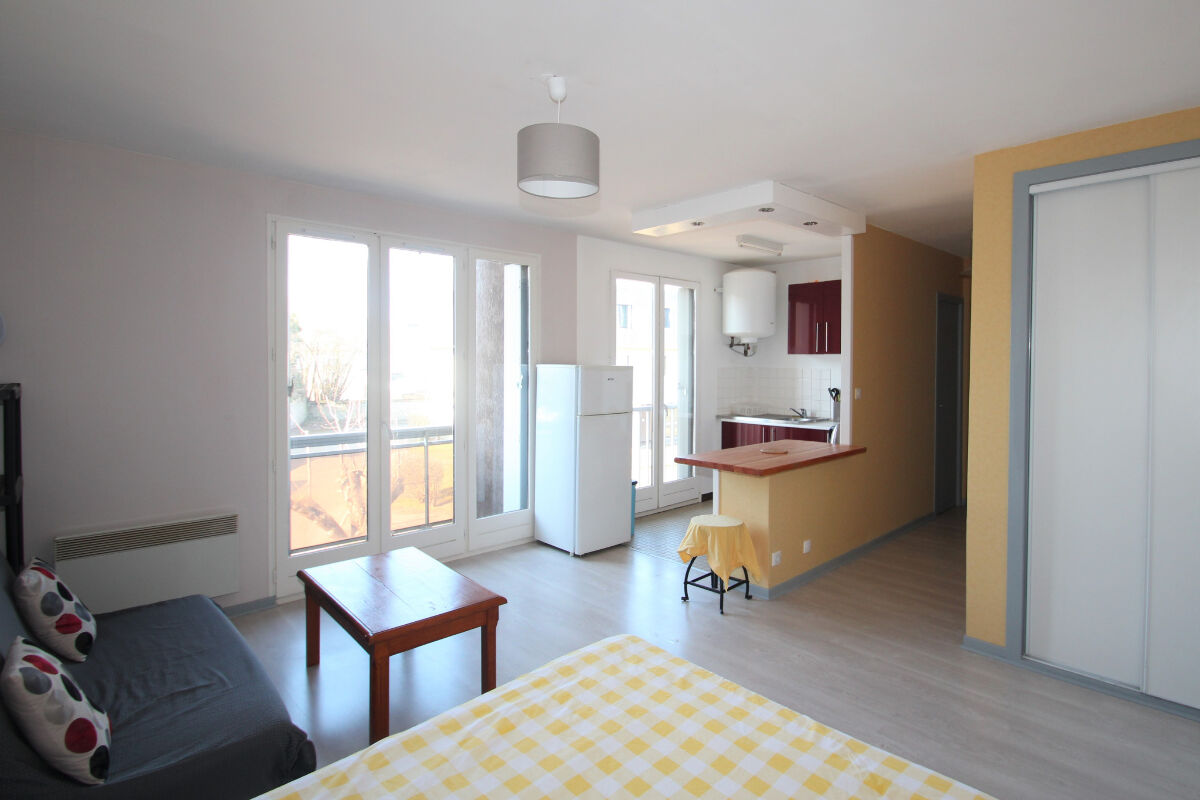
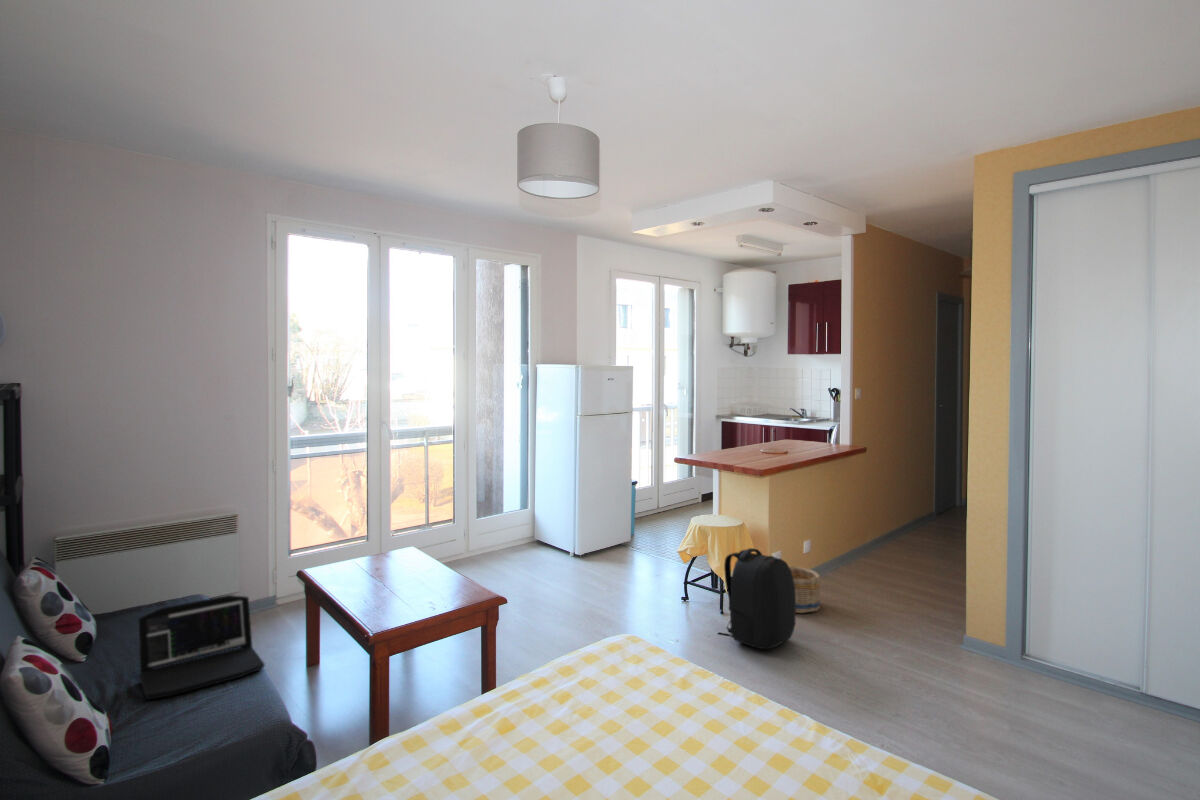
+ backpack (756, 594)
+ basket (796, 589)
+ laptop (202, 642)
